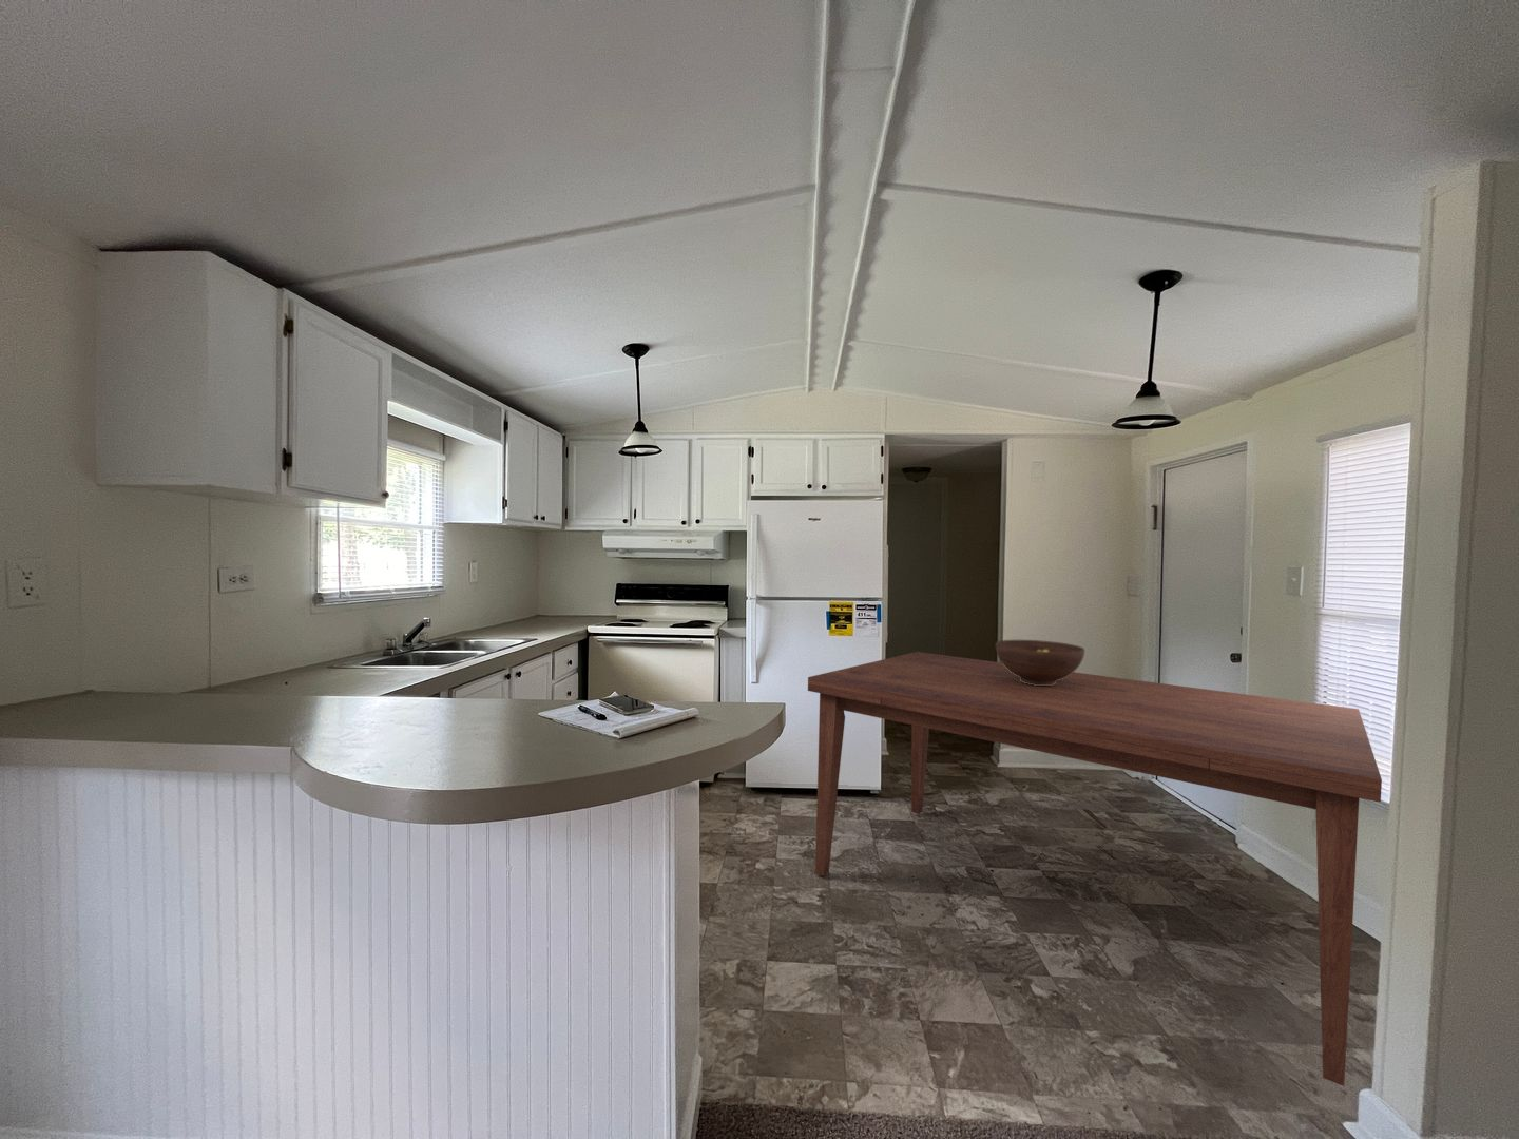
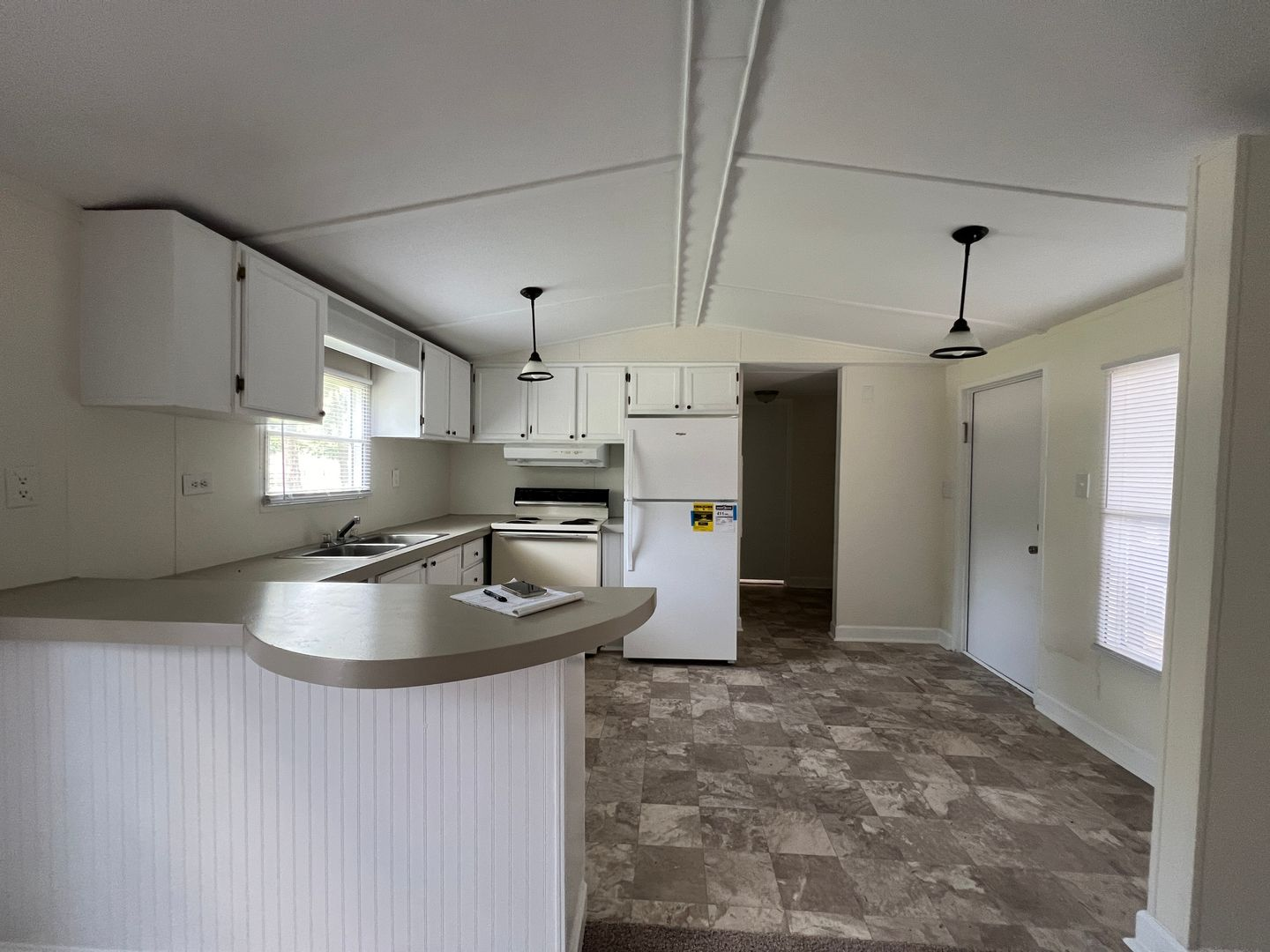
- dining table (1064, 756)
- fruit bowl (1038, 663)
